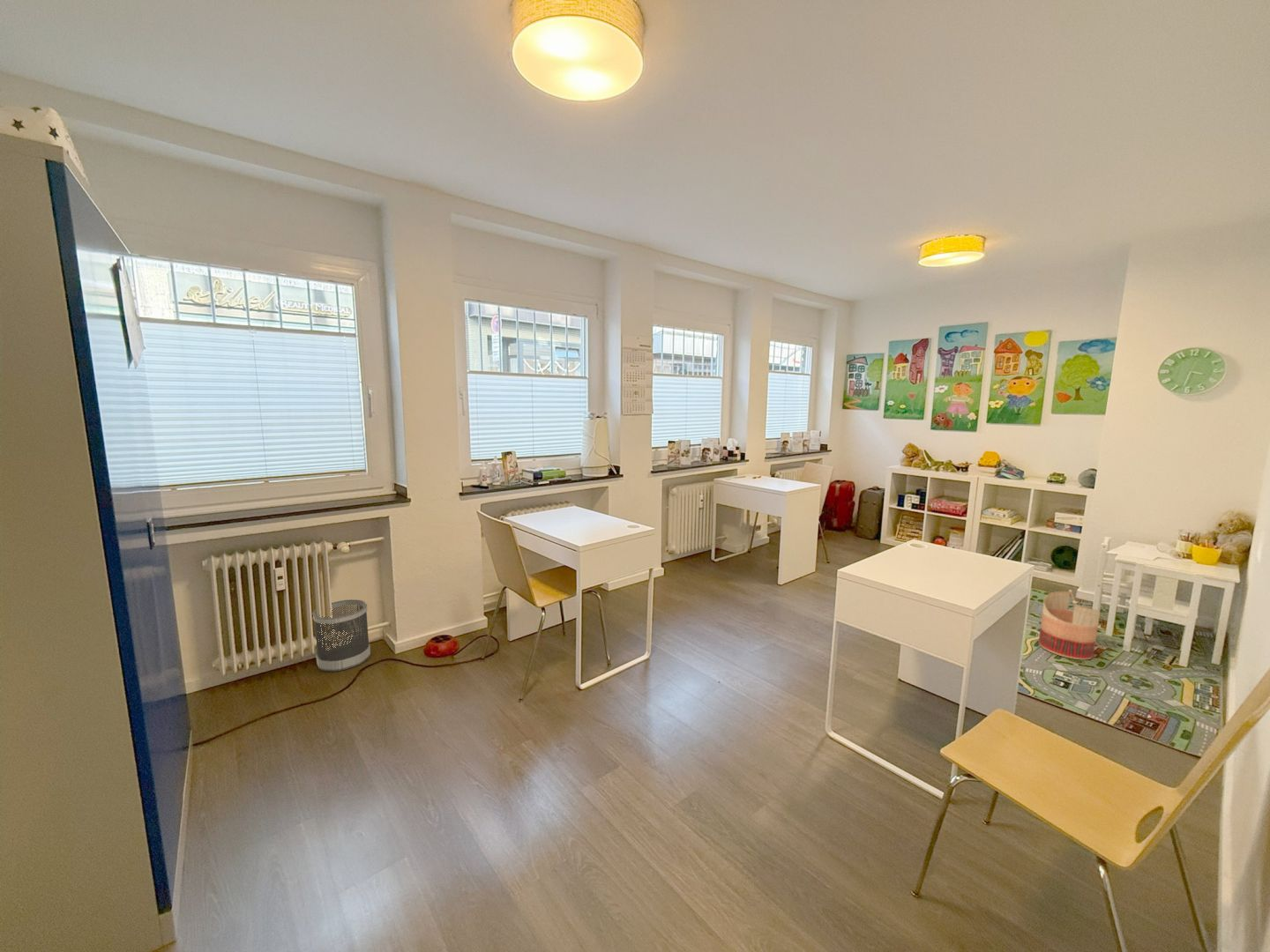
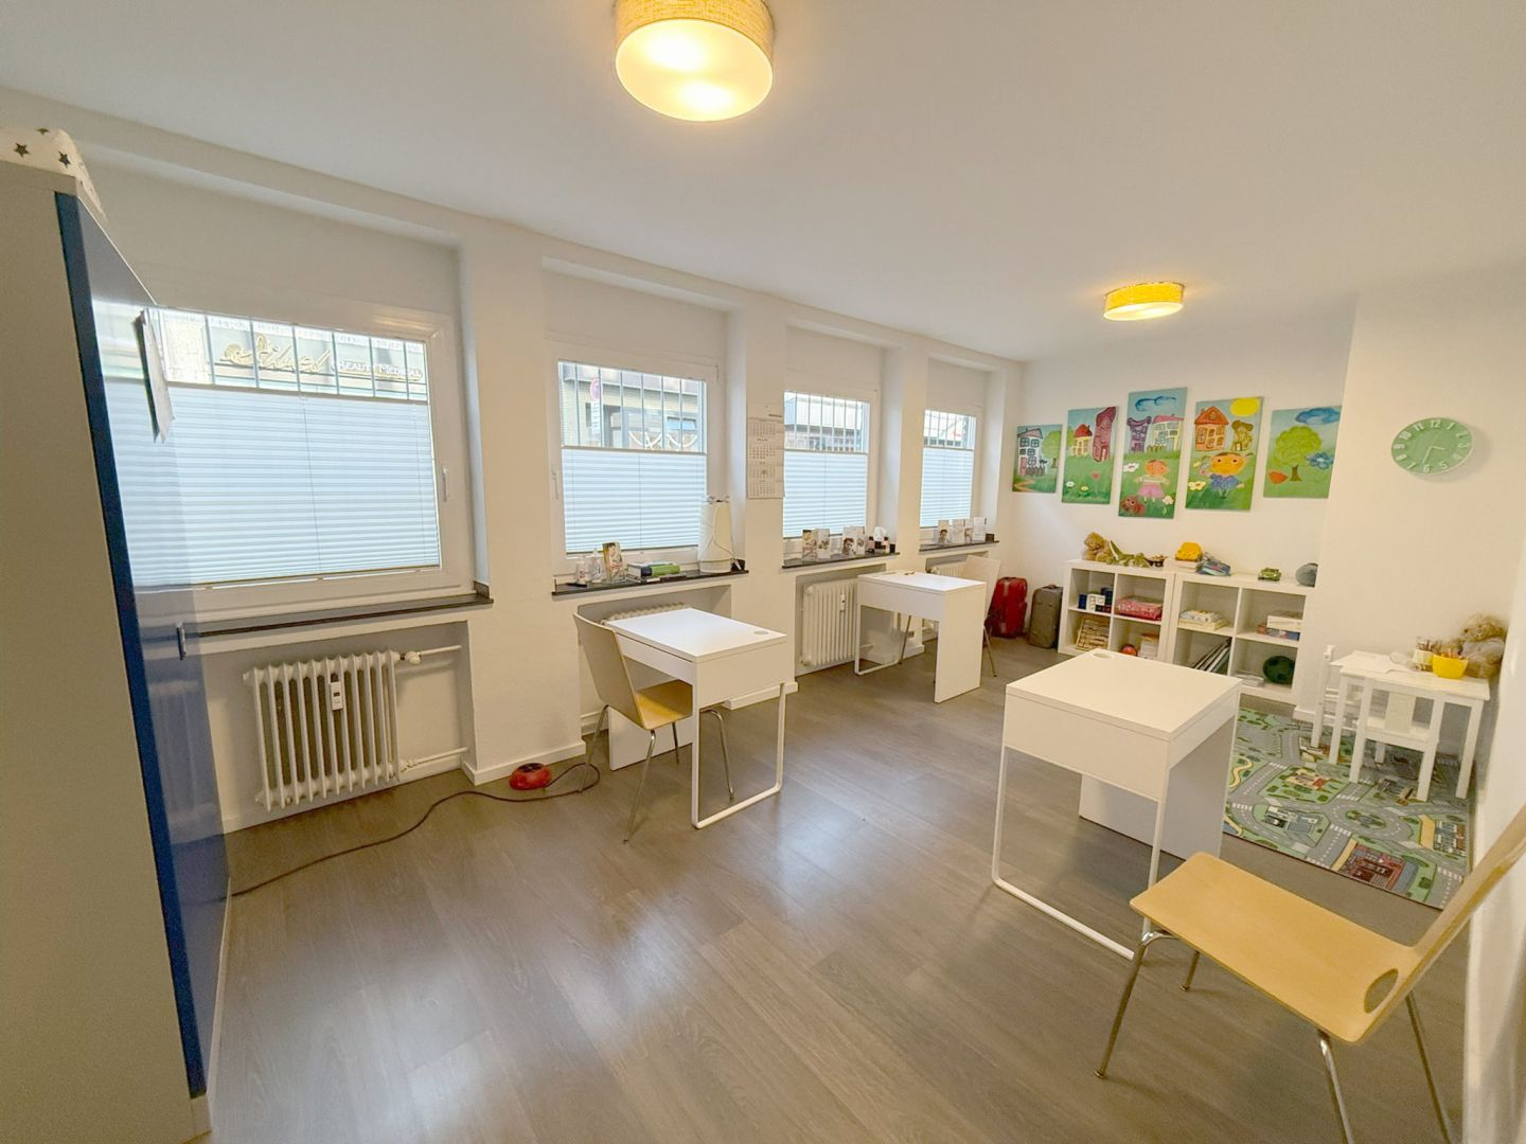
- basket (1068, 622)
- wastebasket (342, 634)
